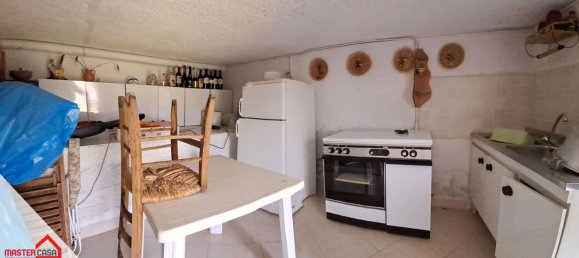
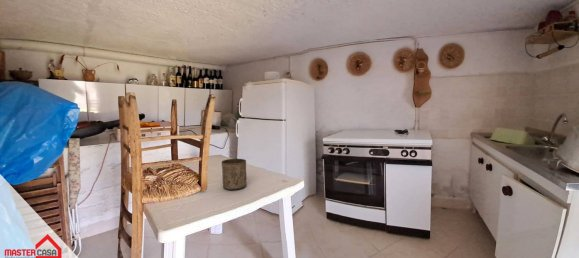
+ cup (234, 173)
